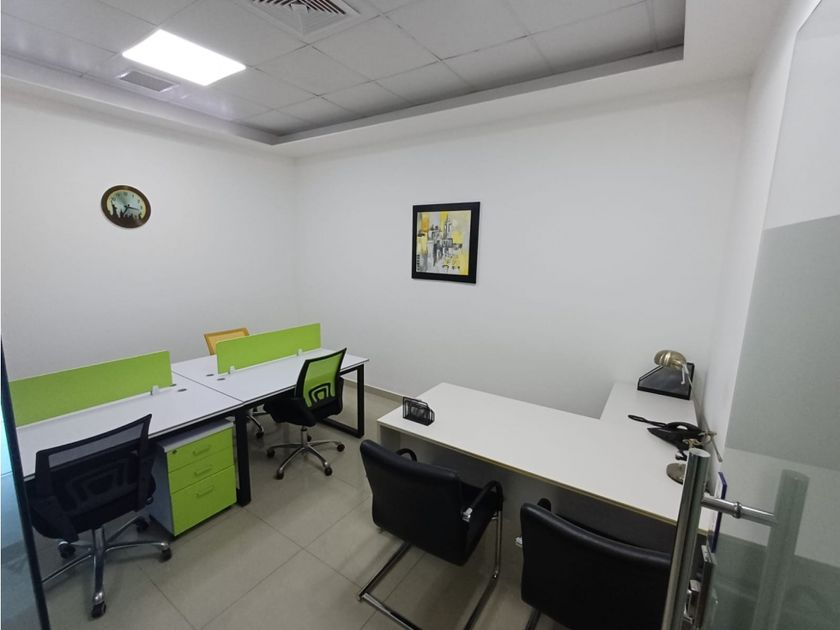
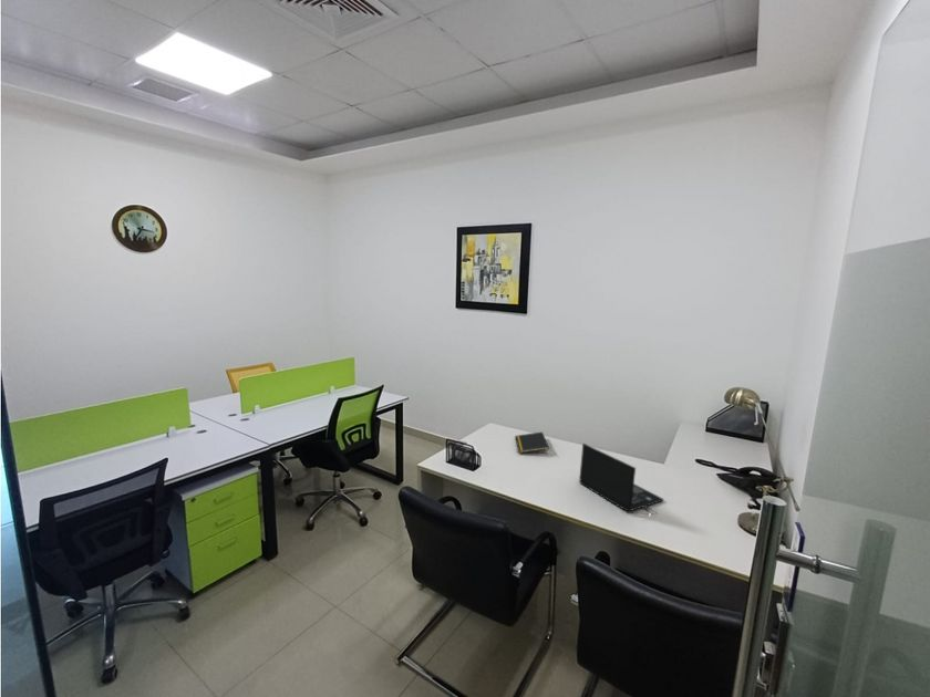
+ notepad (530, 441)
+ laptop (626, 475)
